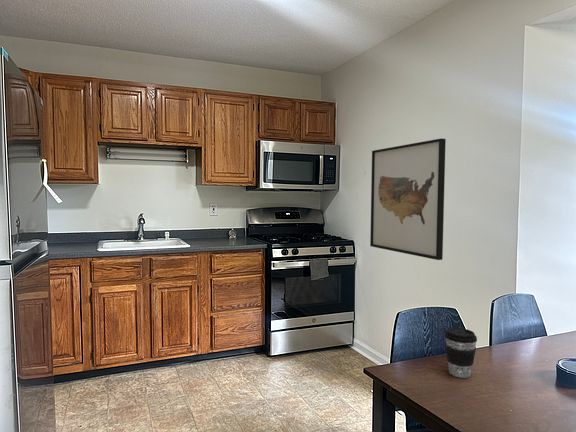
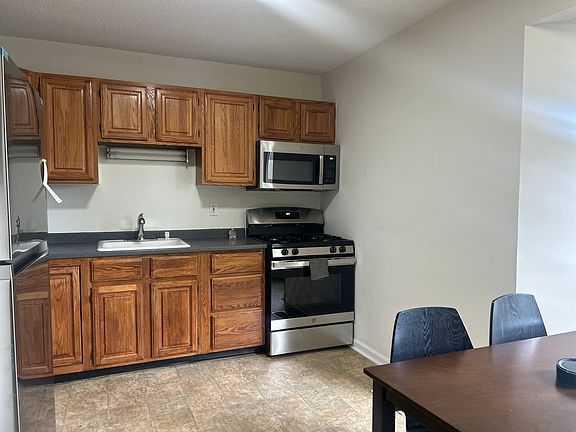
- wall art (403, 199)
- coffee cup (460, 352)
